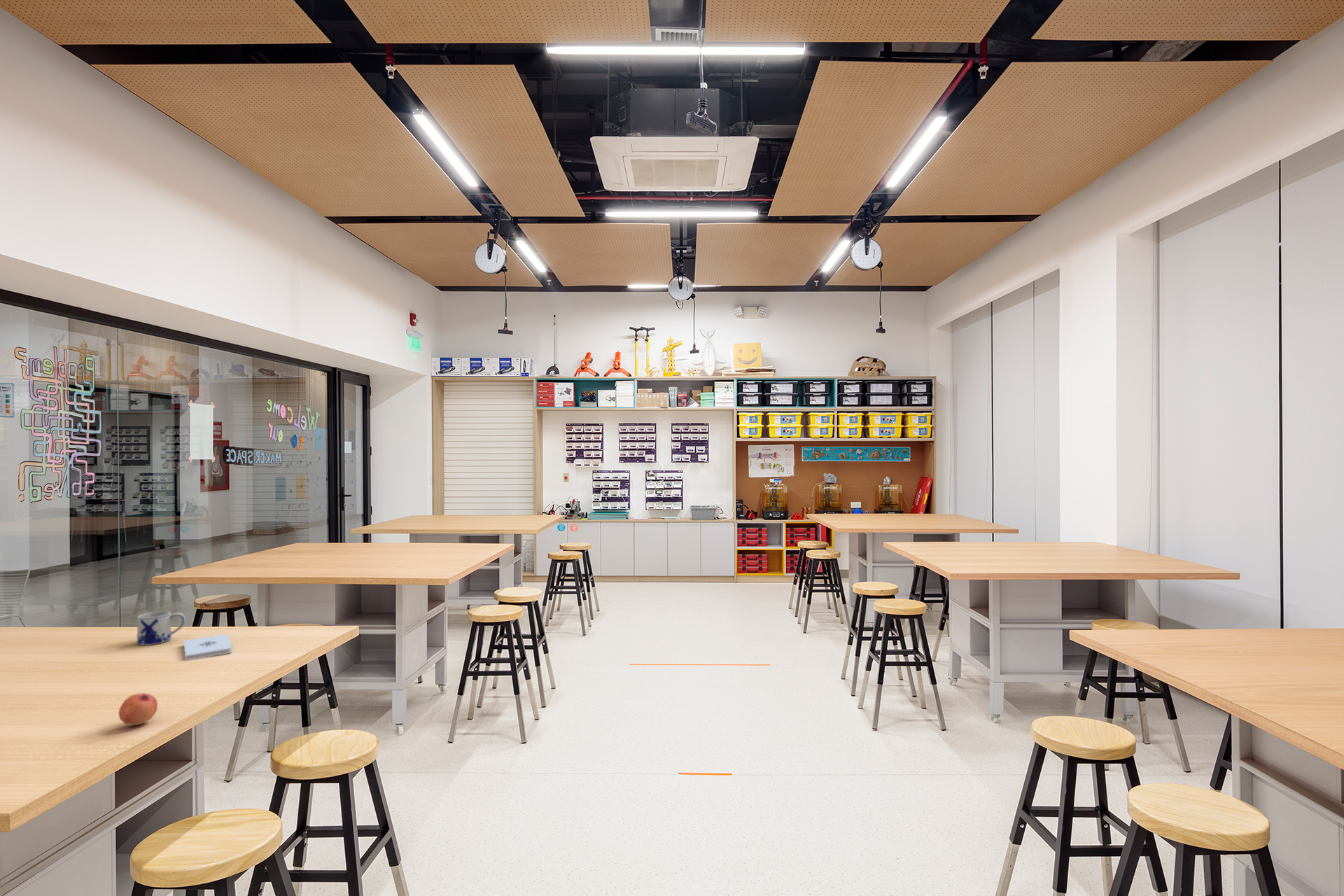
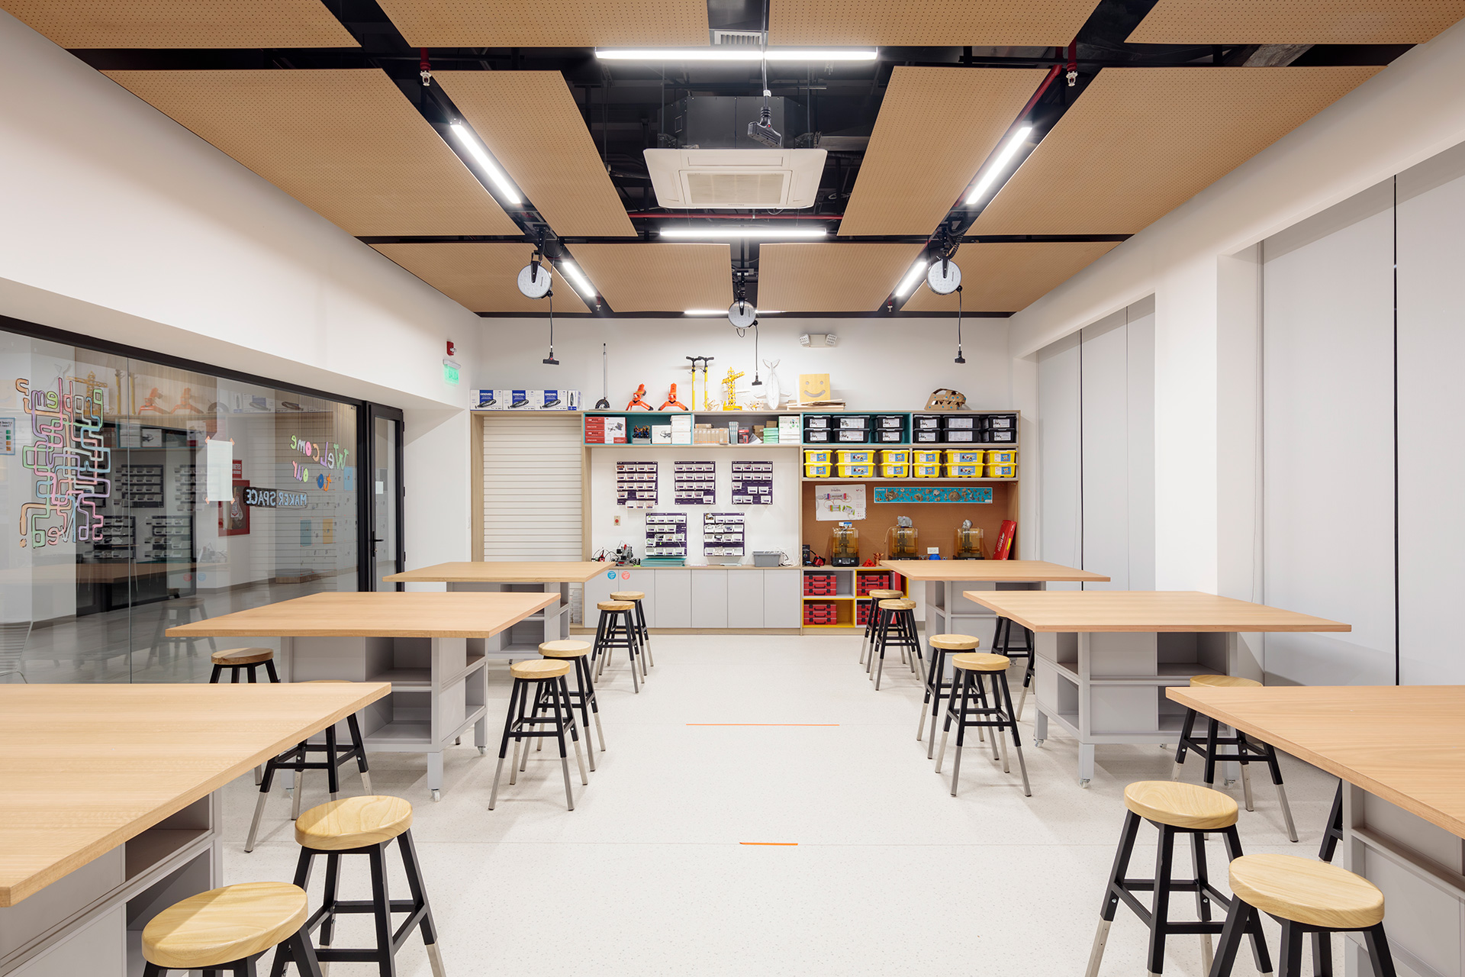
- notepad (207, 646)
- pomegranate (138, 708)
- mug (159, 627)
